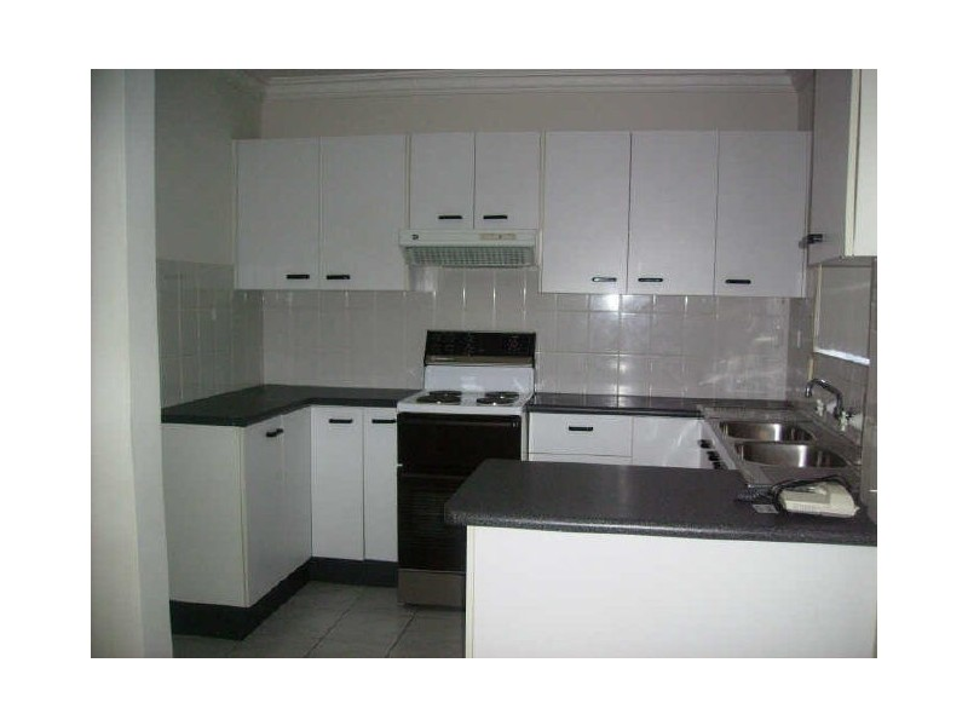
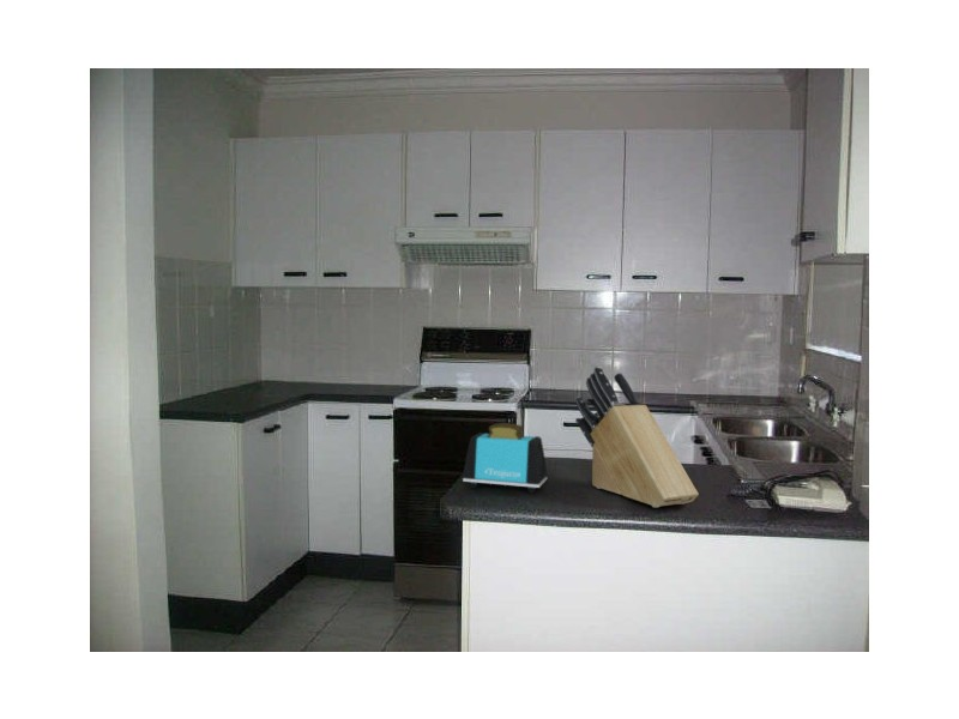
+ toaster (505, 455)
+ knife block (631, 430)
